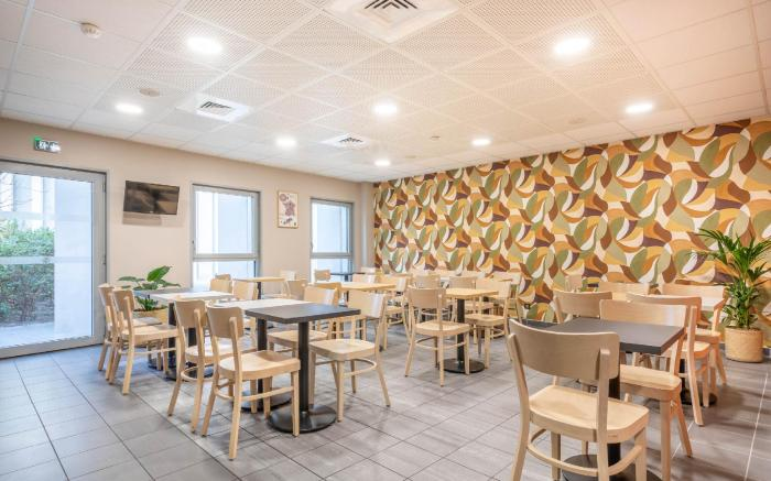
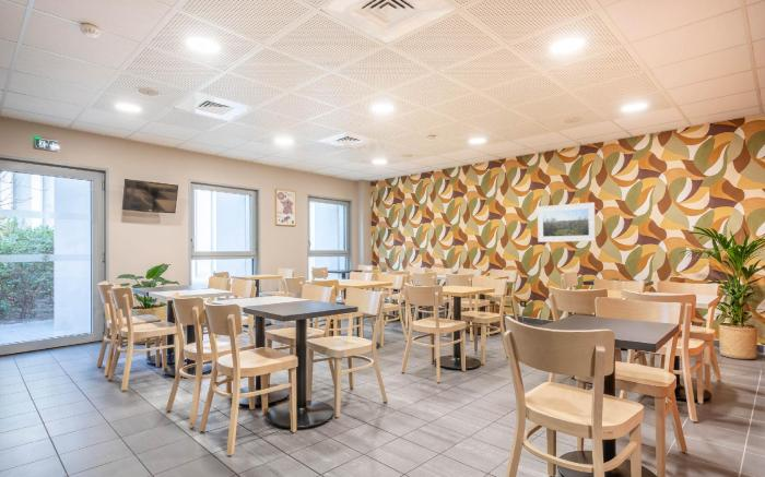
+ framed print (565, 223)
